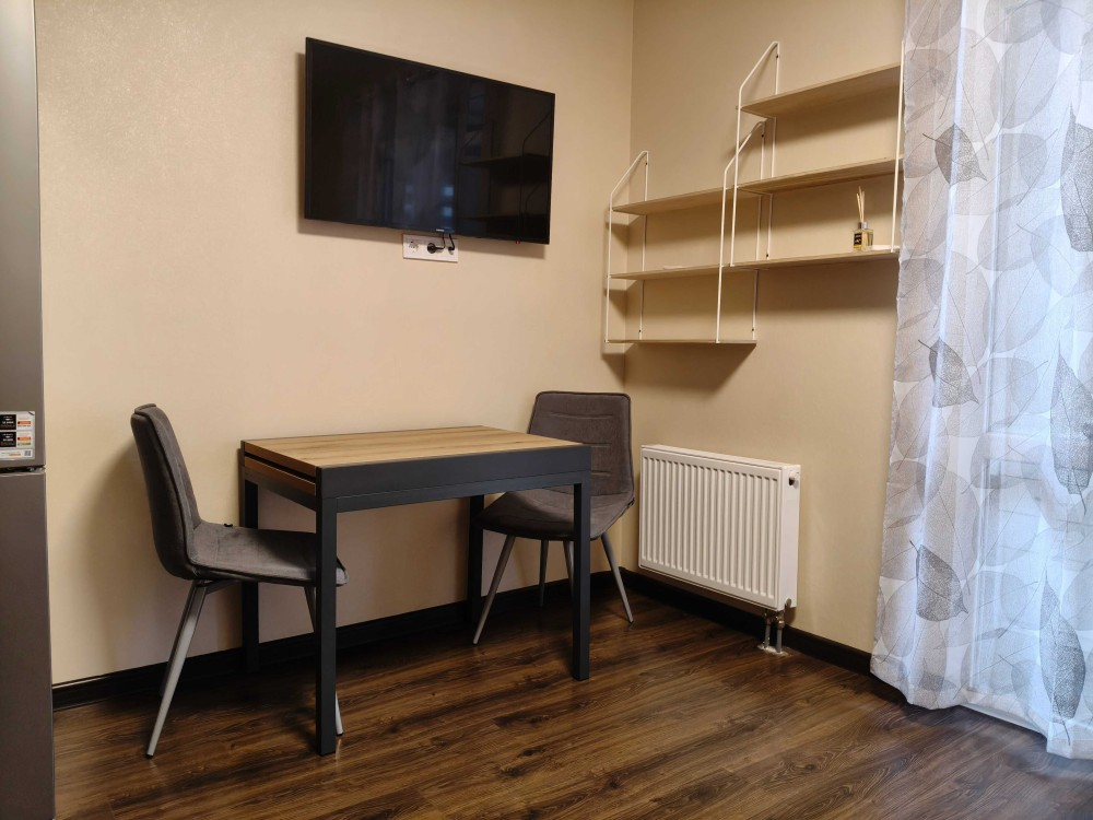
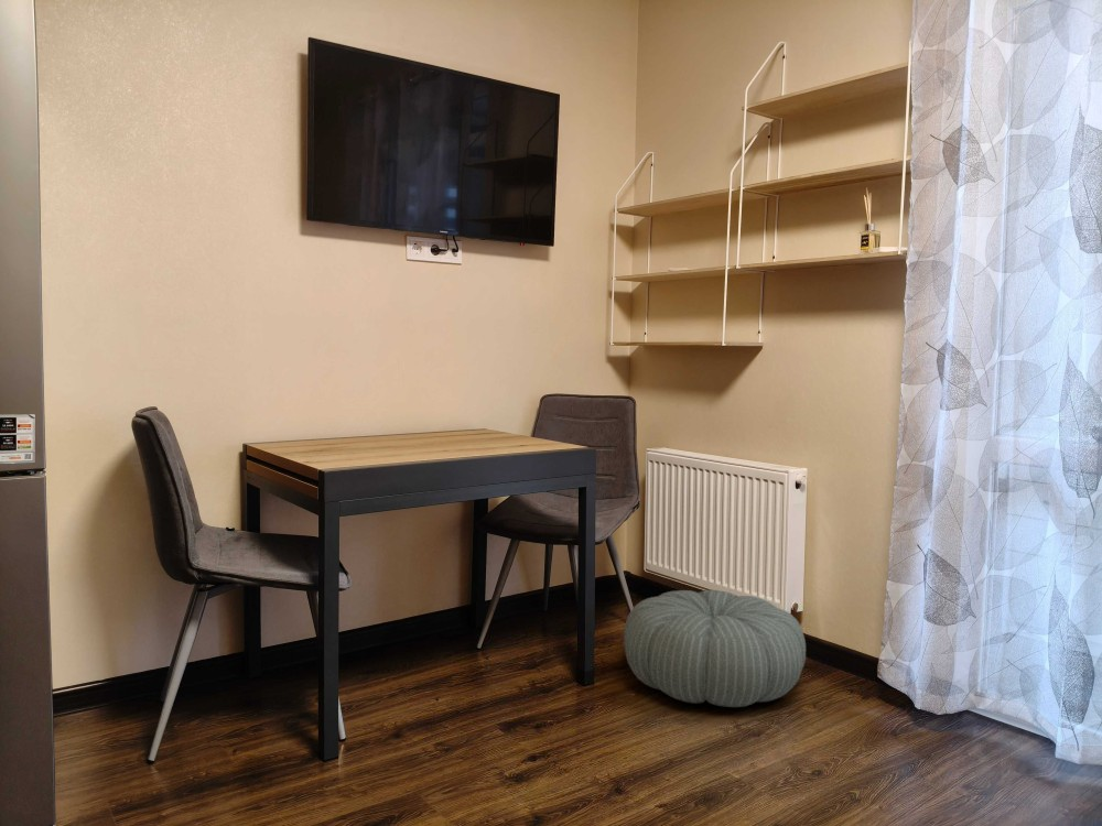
+ pouf (712, 643)
